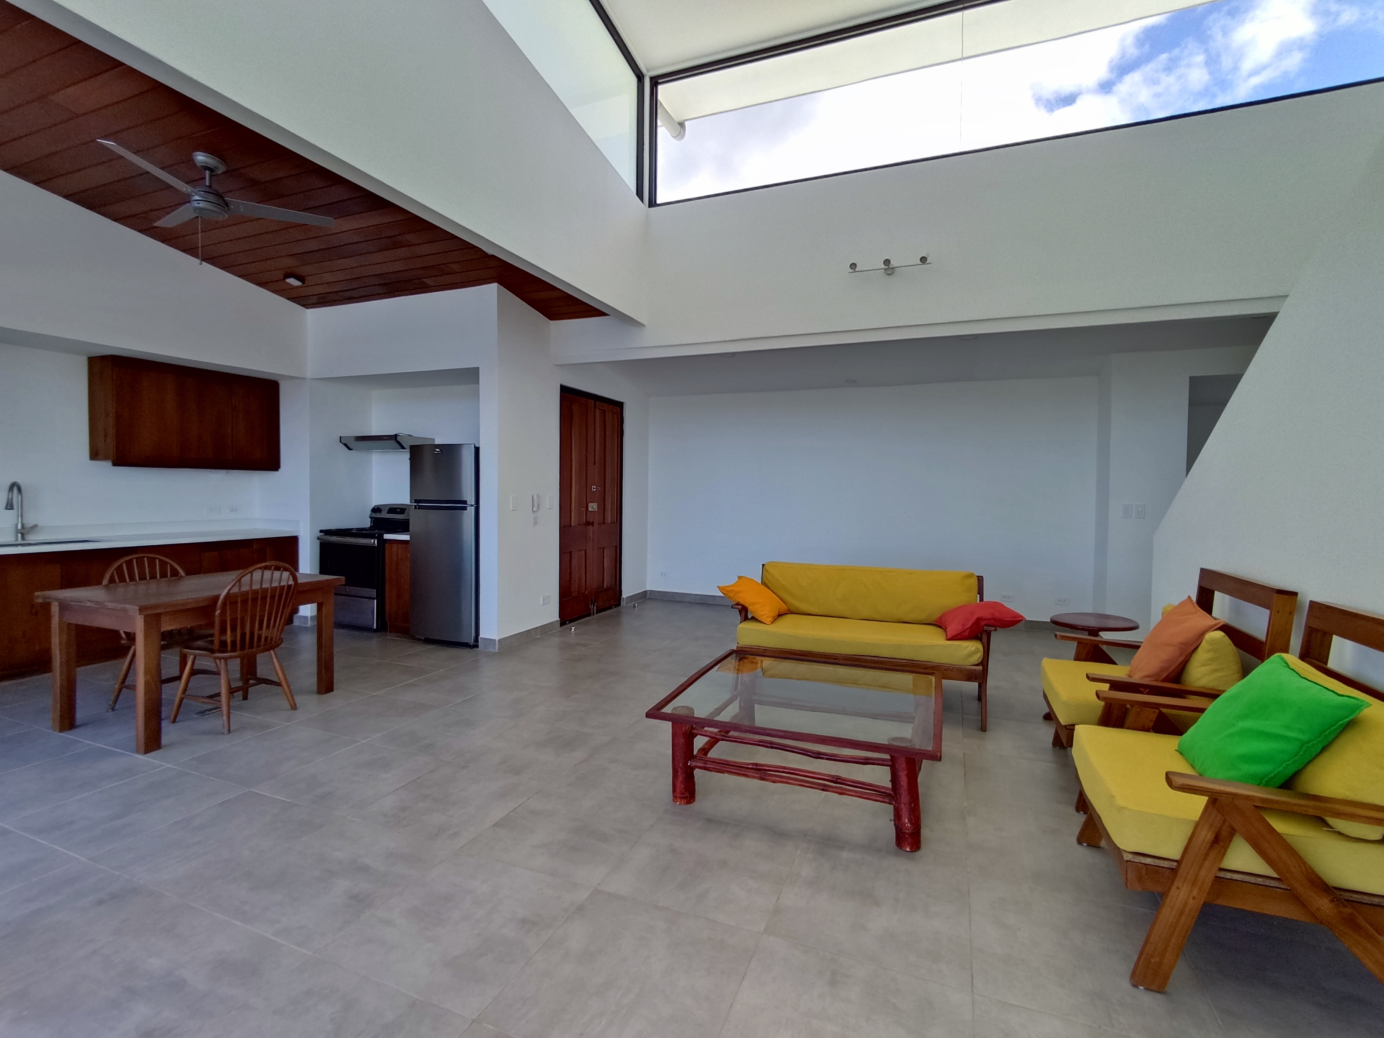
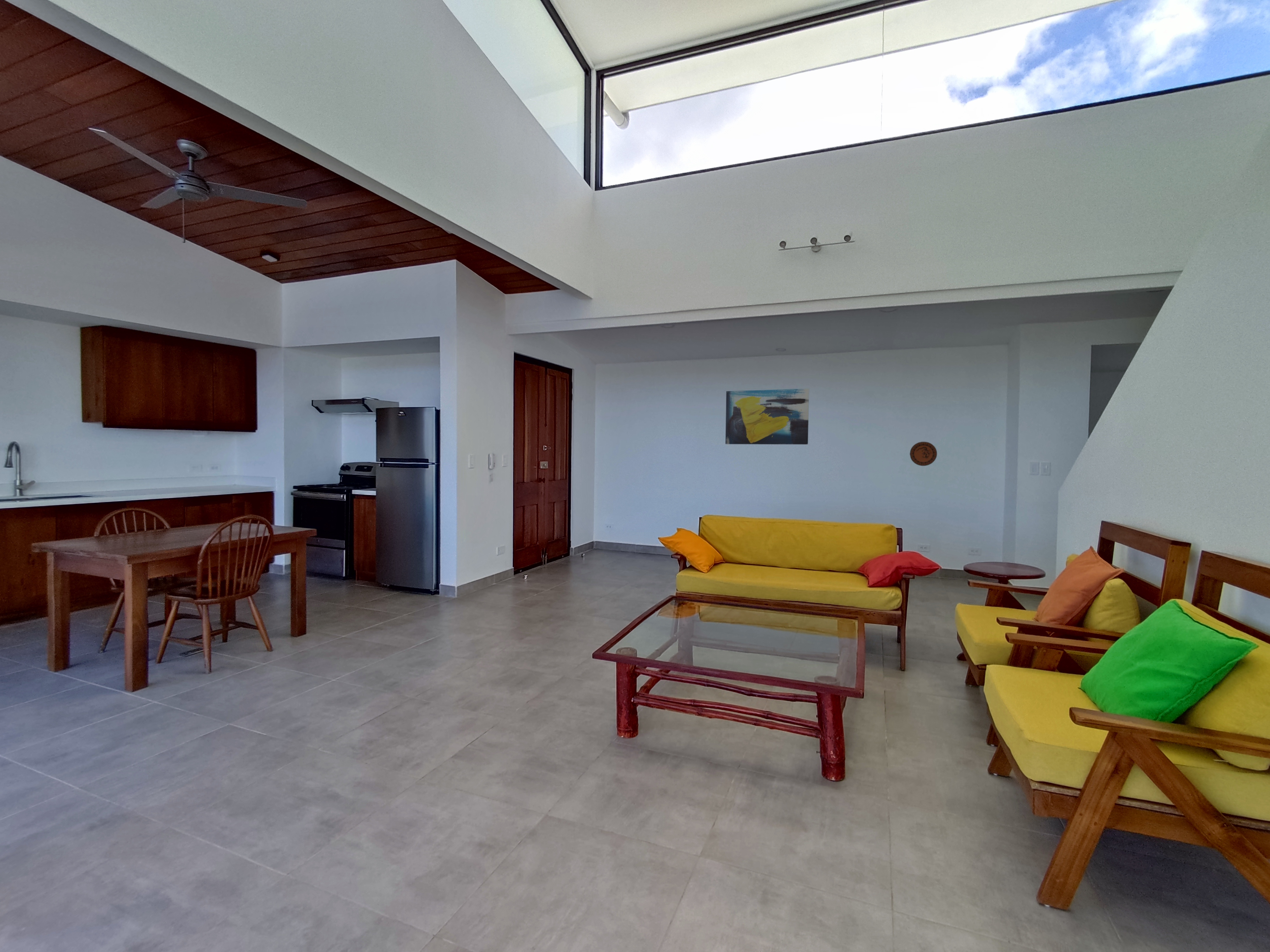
+ wall art (766, 417)
+ decorative plate (923, 453)
